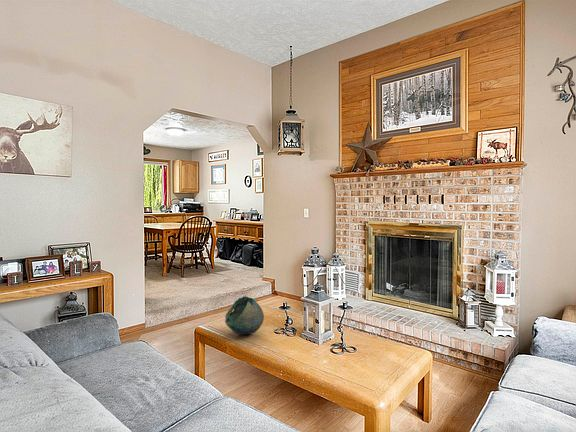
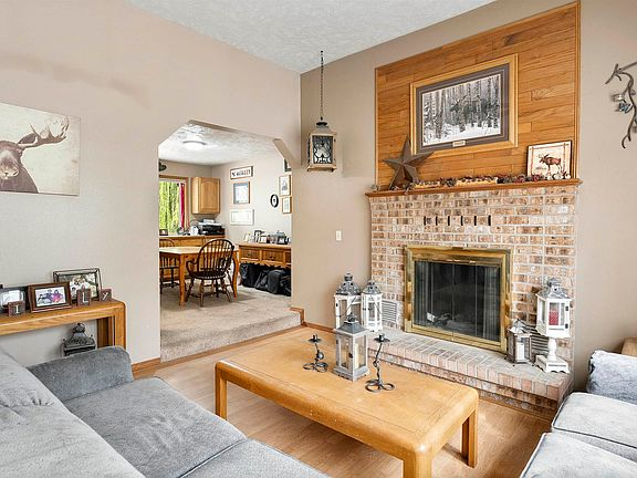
- decorative bowl (244, 316)
